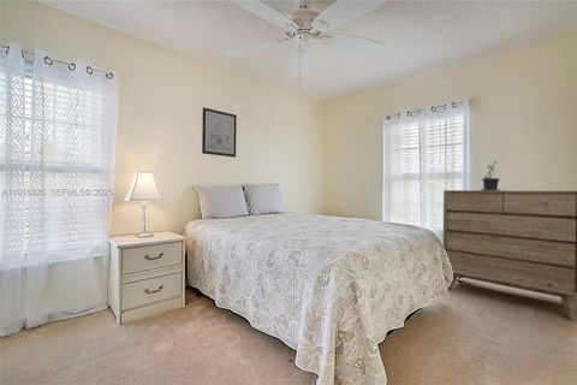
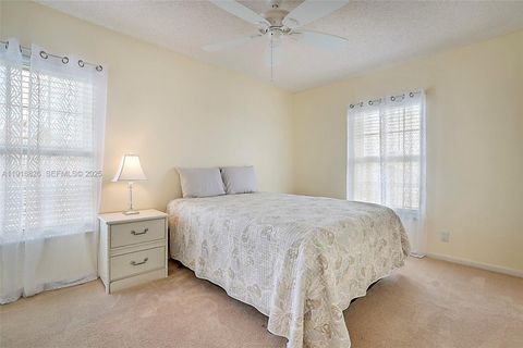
- wall art (220, 132)
- dresser (506, 243)
- potted plant (490, 176)
